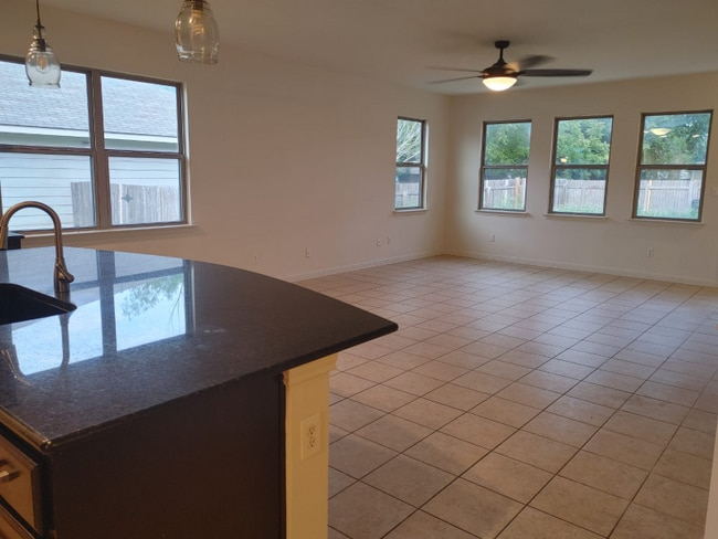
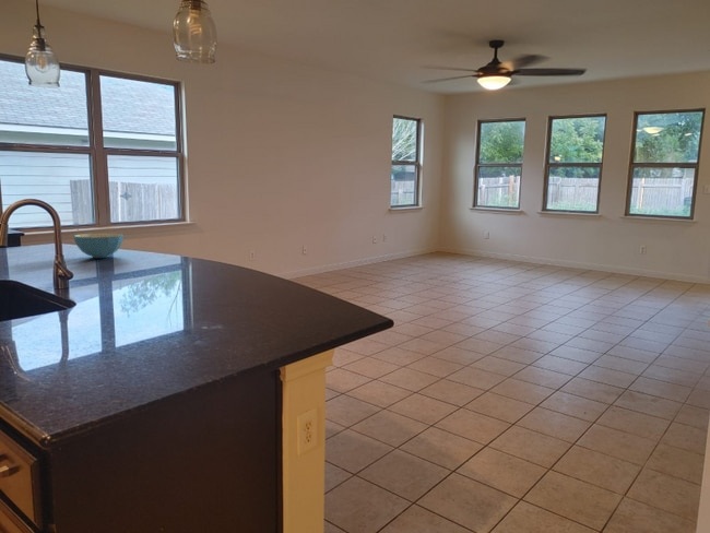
+ cereal bowl (98, 246)
